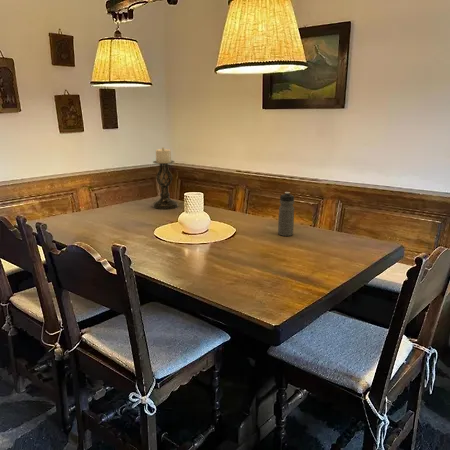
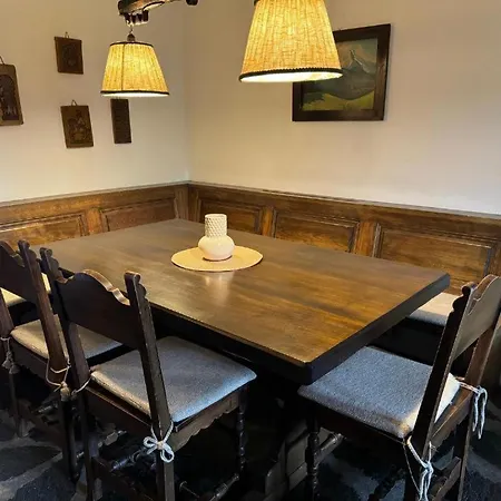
- candle holder (164, 177)
- water bottle (286, 213)
